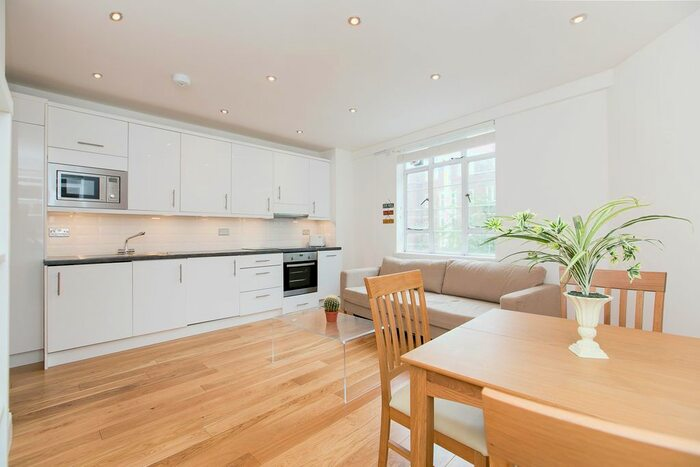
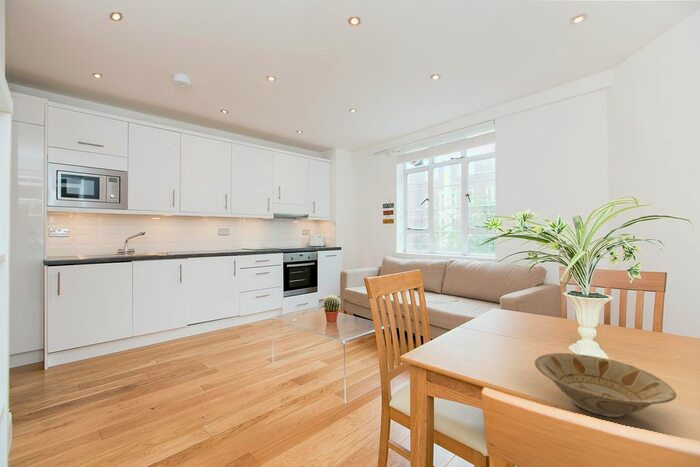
+ bowl (597, 389)
